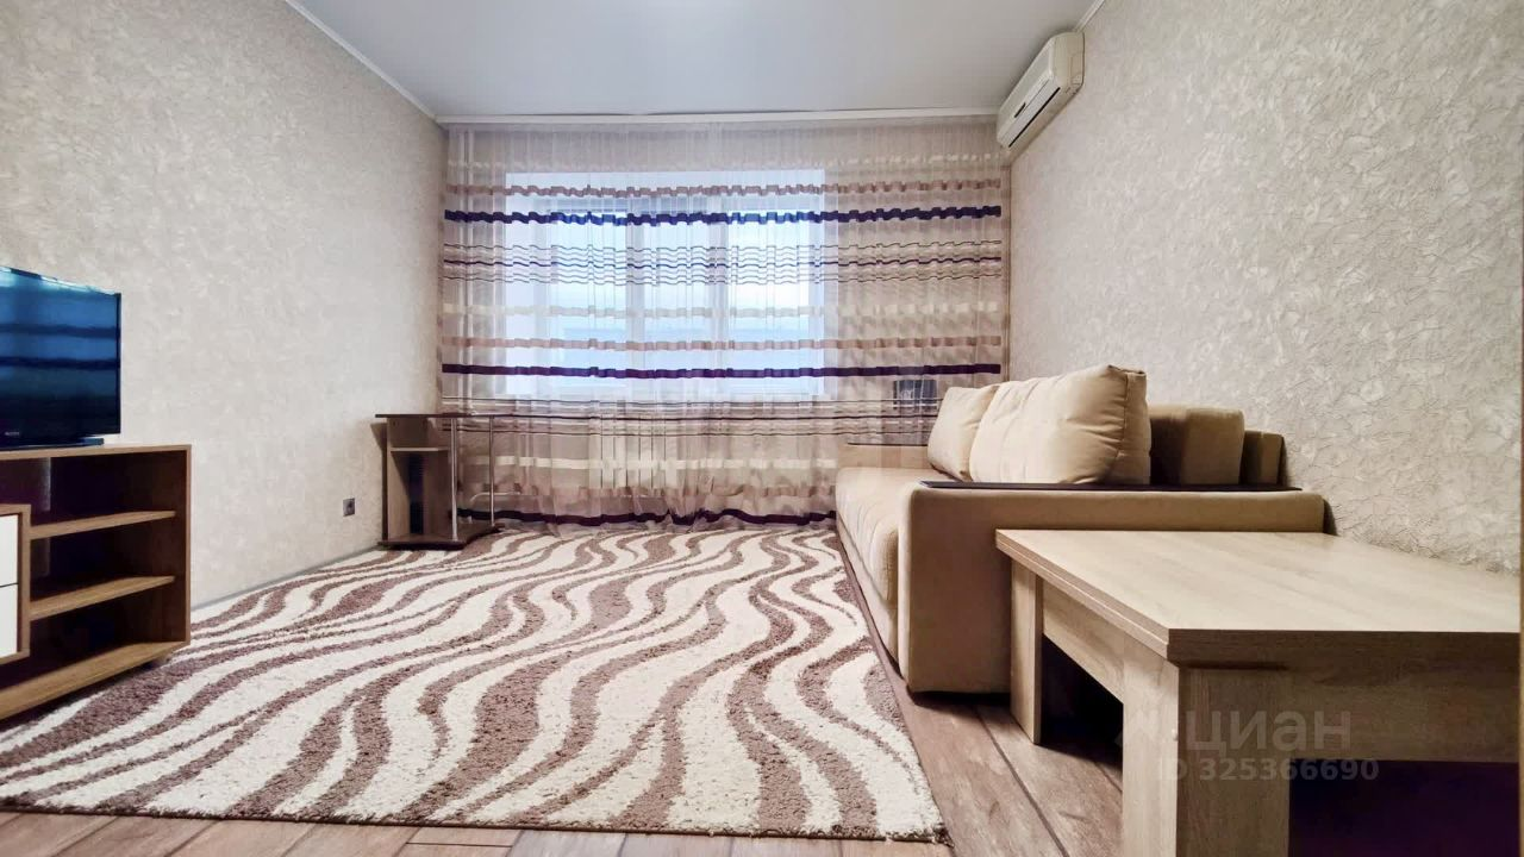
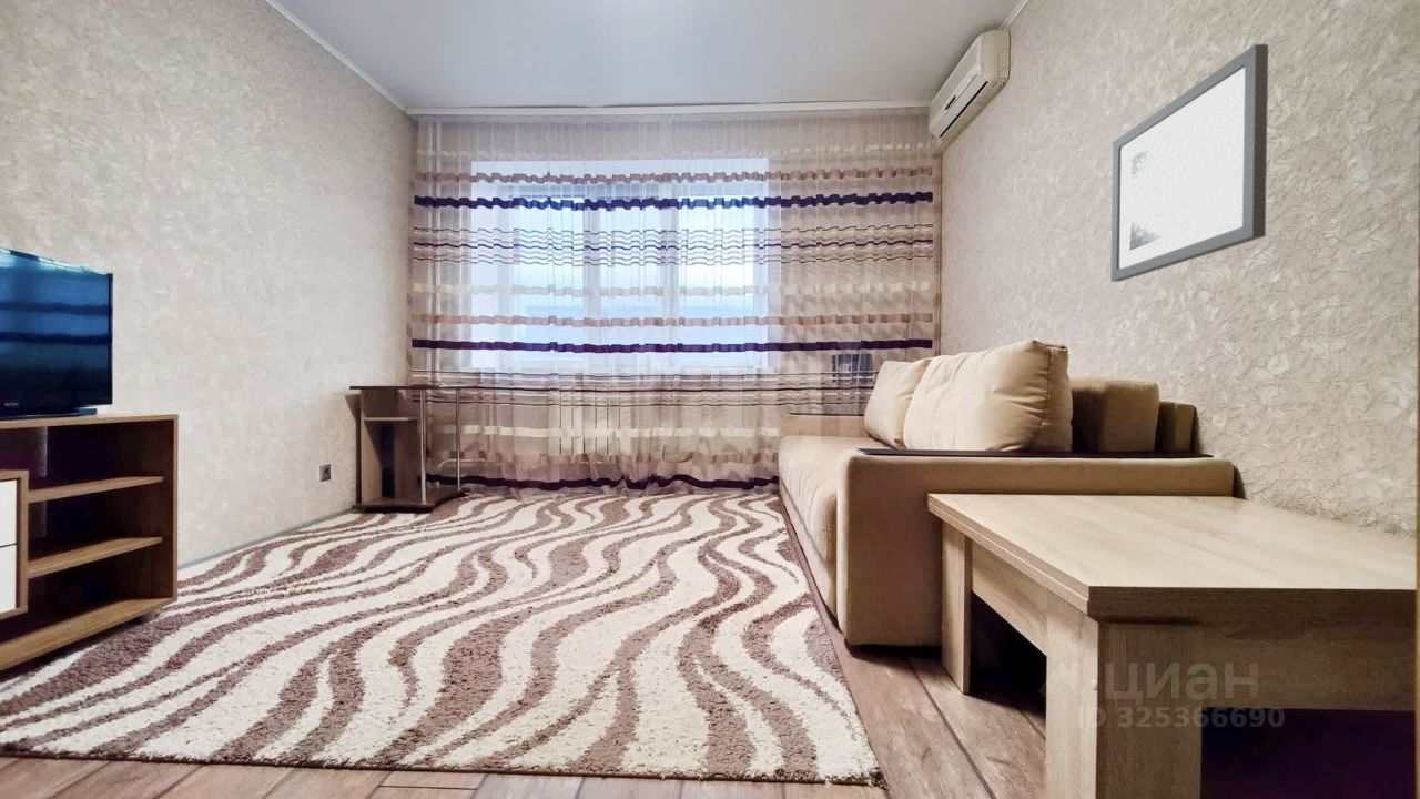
+ wall art (1176, 181)
